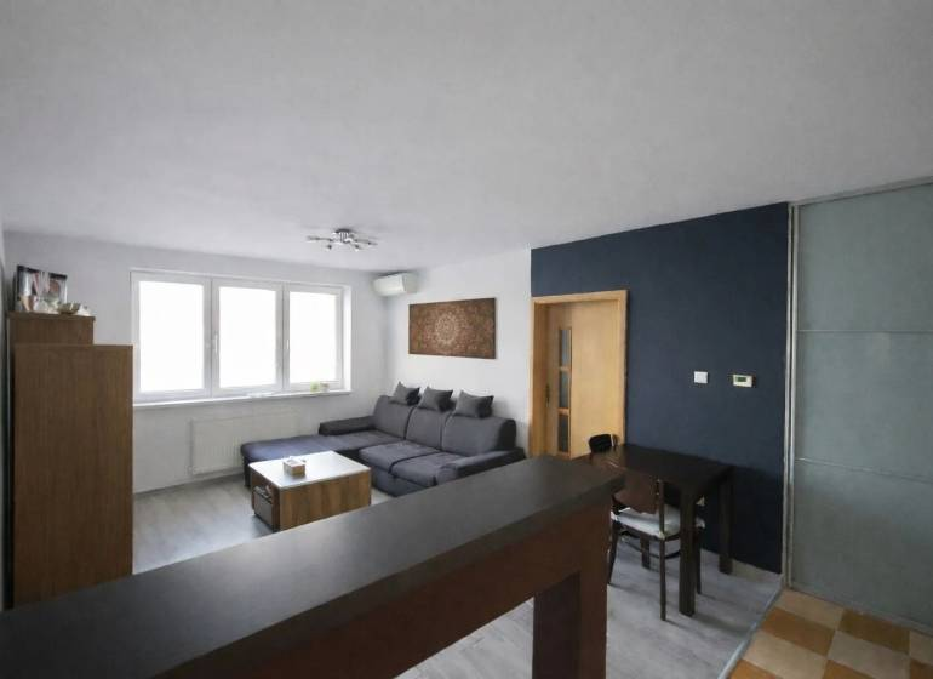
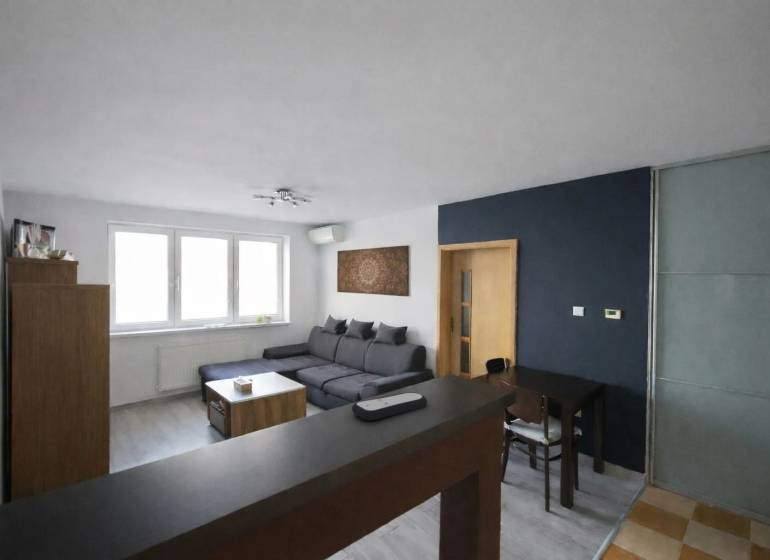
+ remote control (391, 404)
